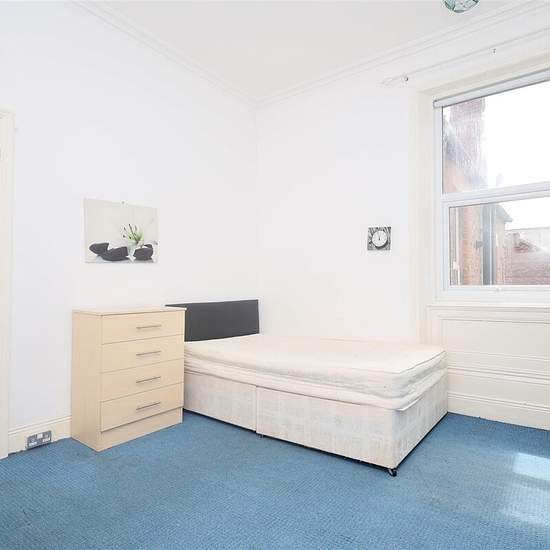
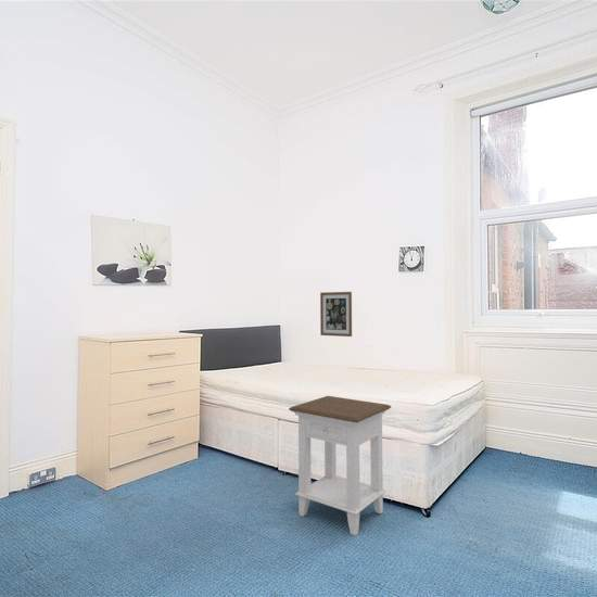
+ wall art (335, 314)
+ nightstand (335, 459)
